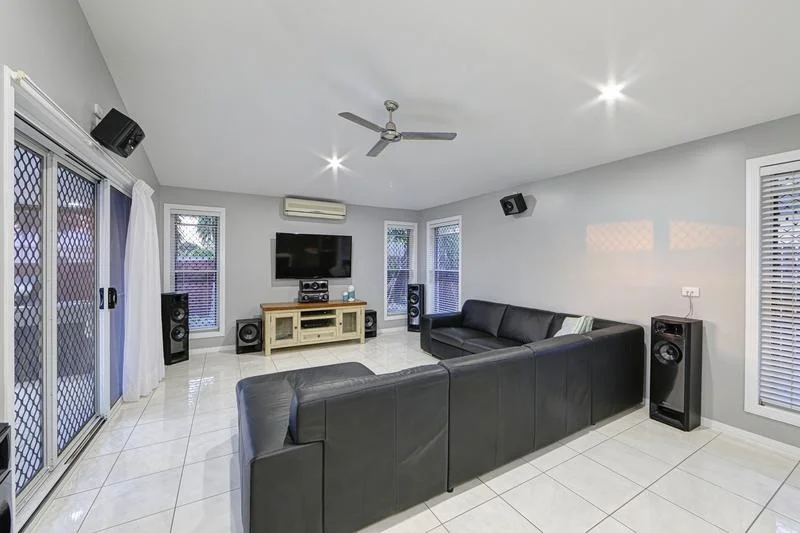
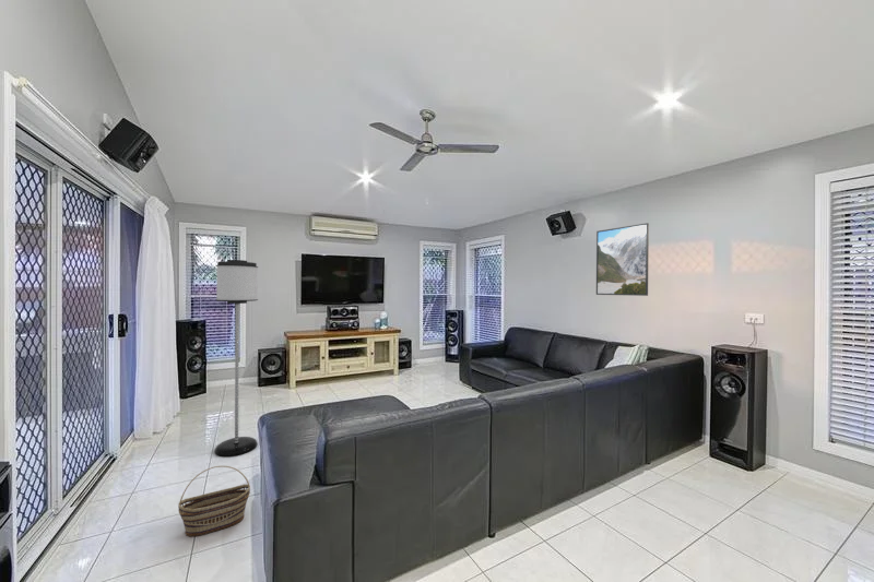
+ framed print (621, 261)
+ basket (215, 496)
+ floor lamp (236, 354)
